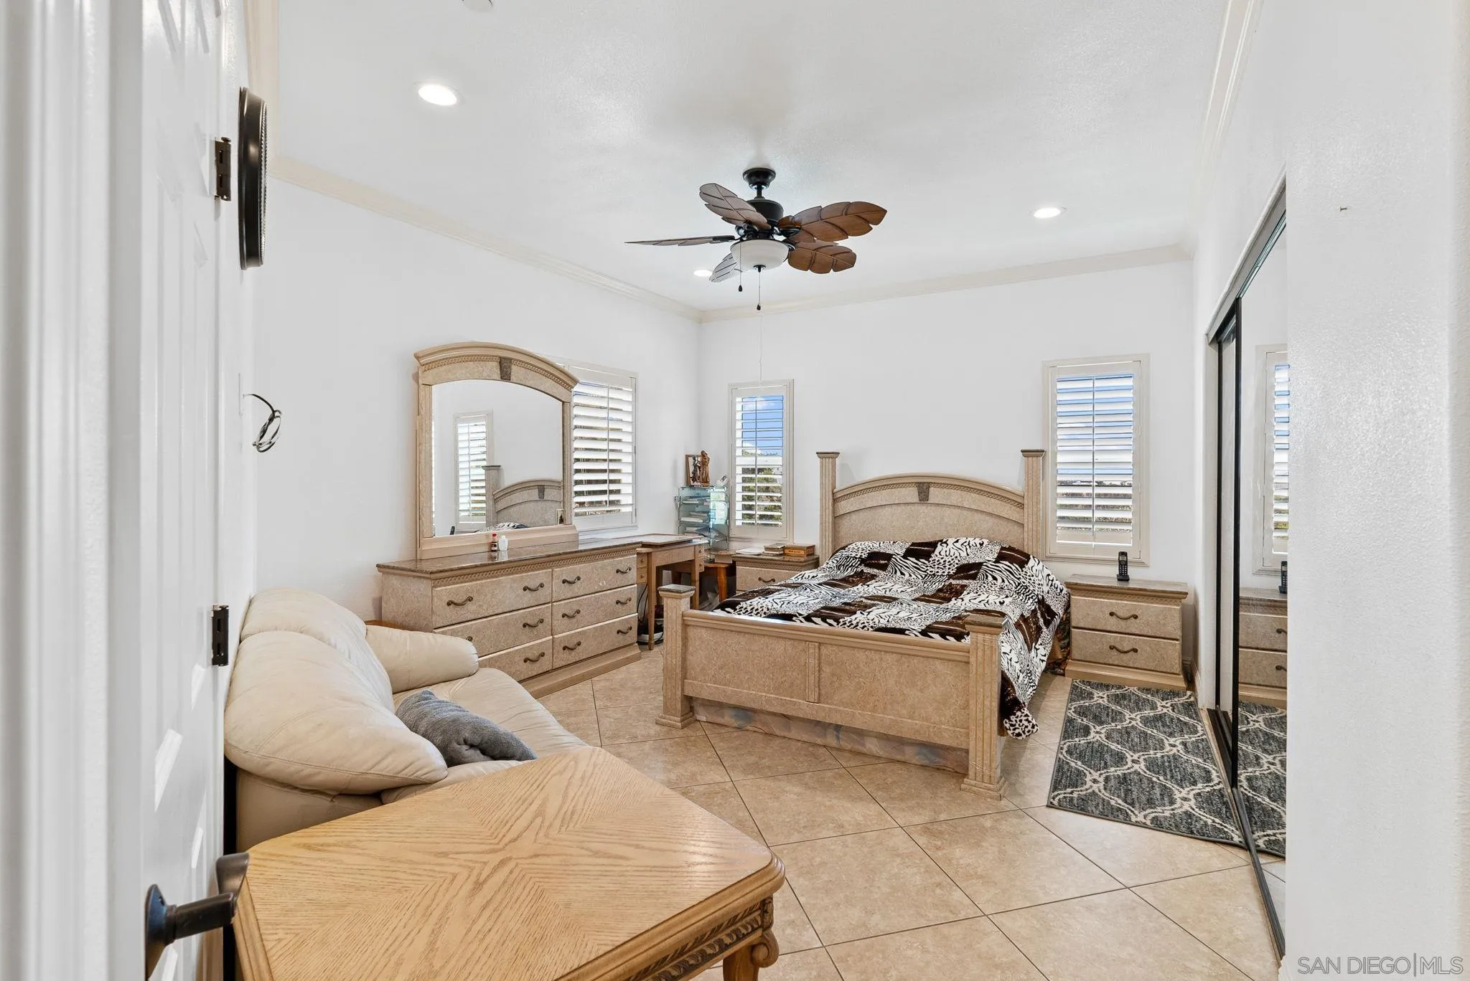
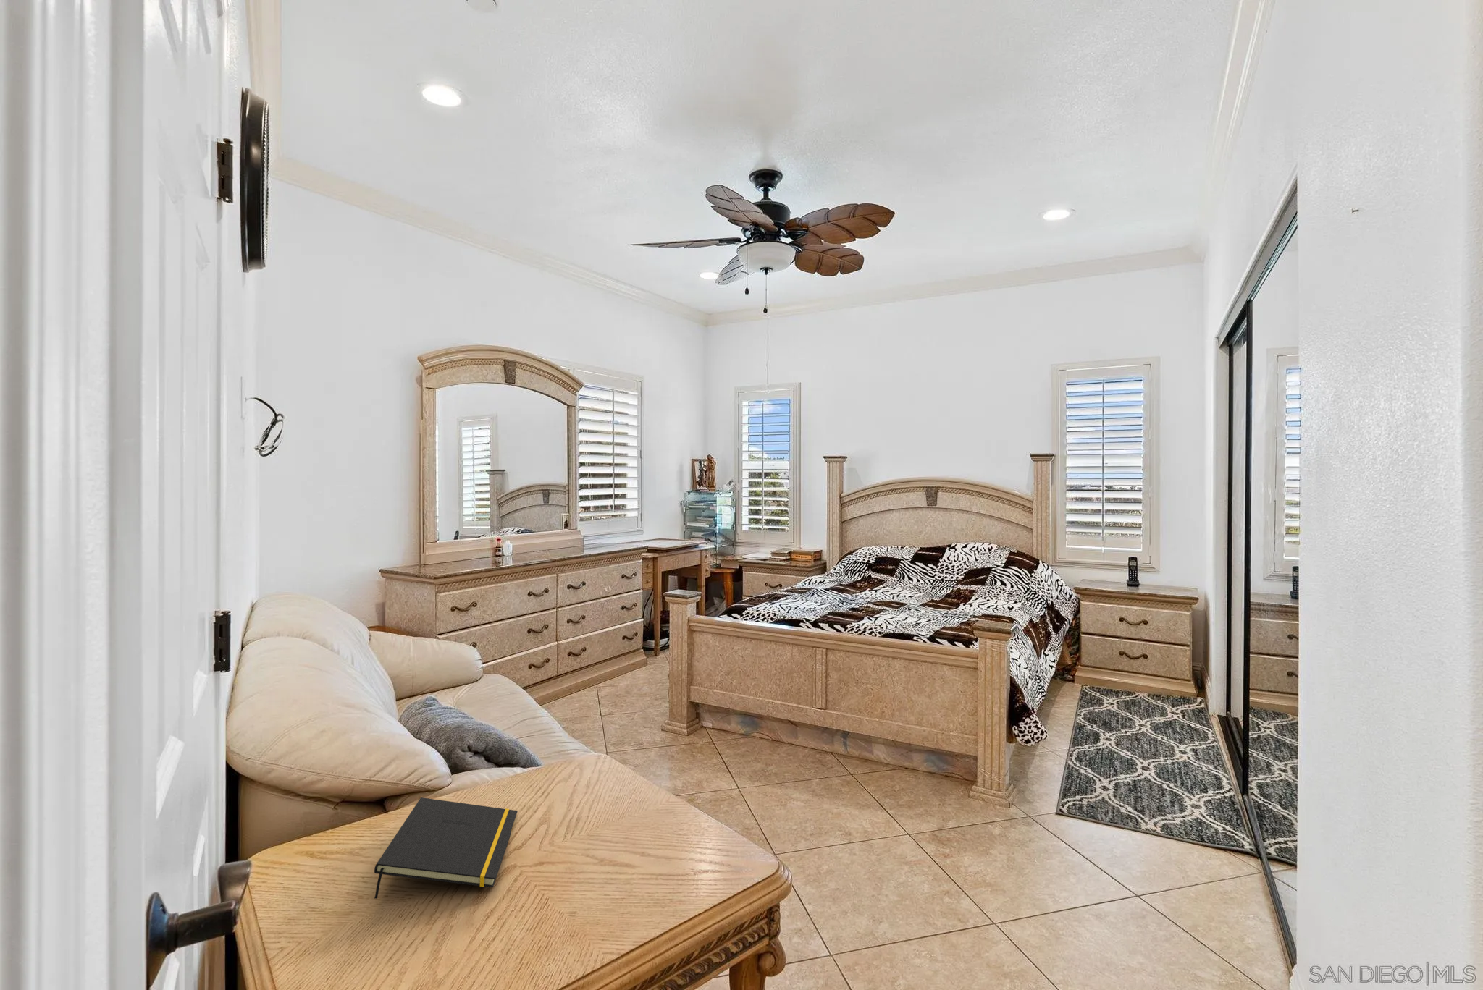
+ notepad (453, 838)
